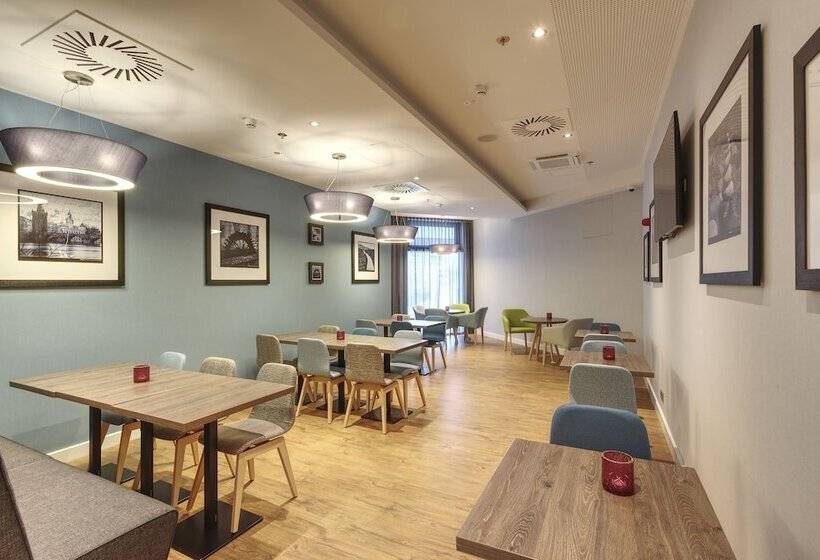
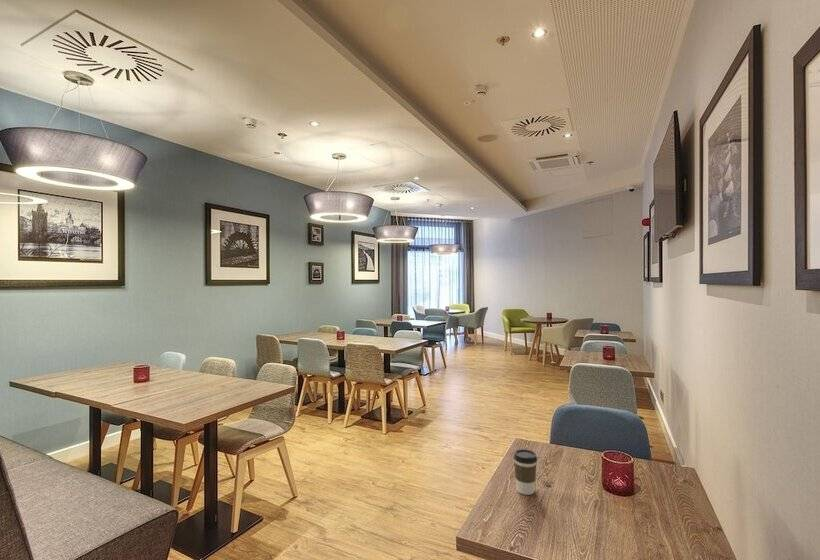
+ coffee cup (525, 471)
